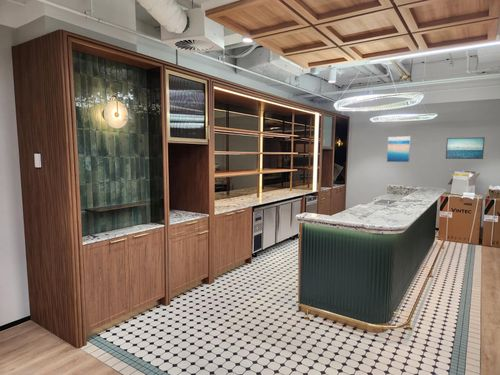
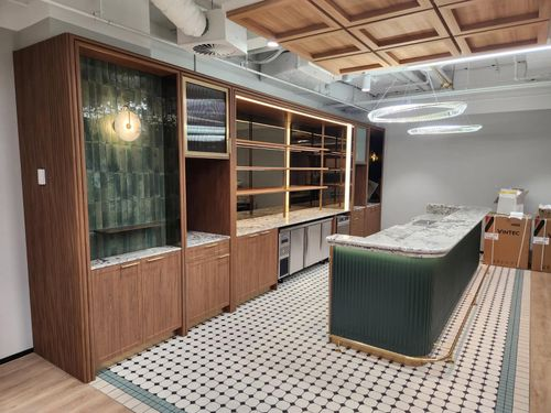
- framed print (464, 148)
- wall art (398, 149)
